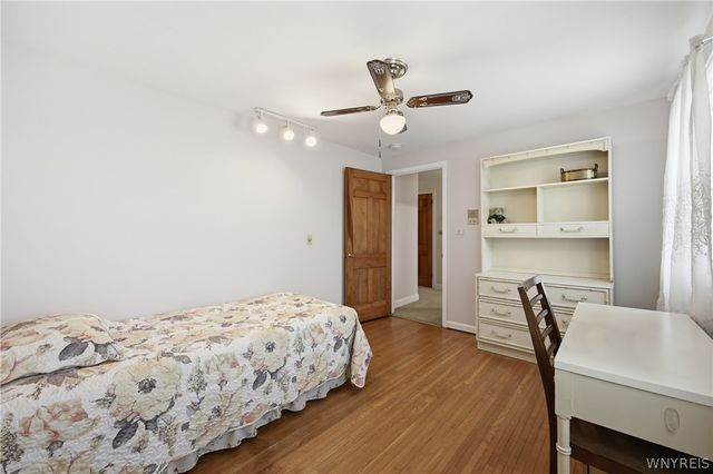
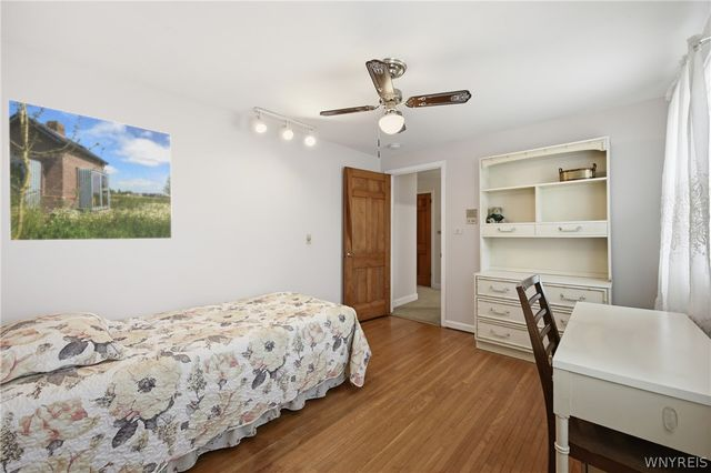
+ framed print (101, 179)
